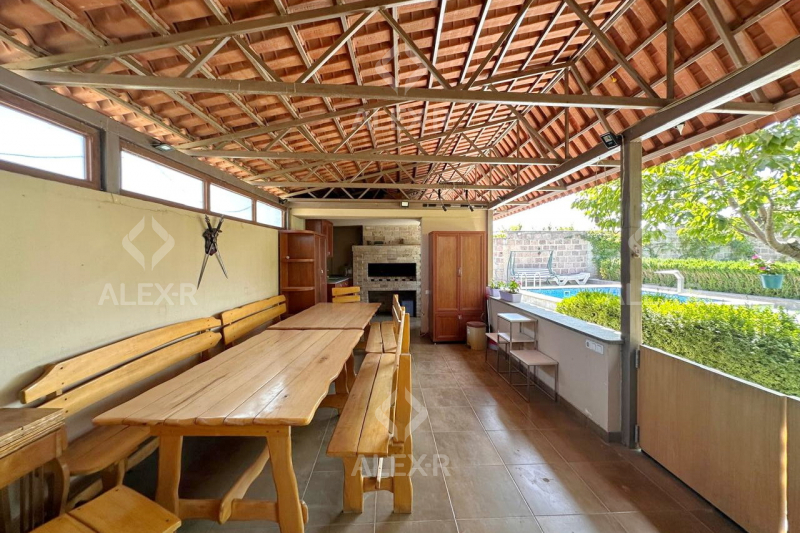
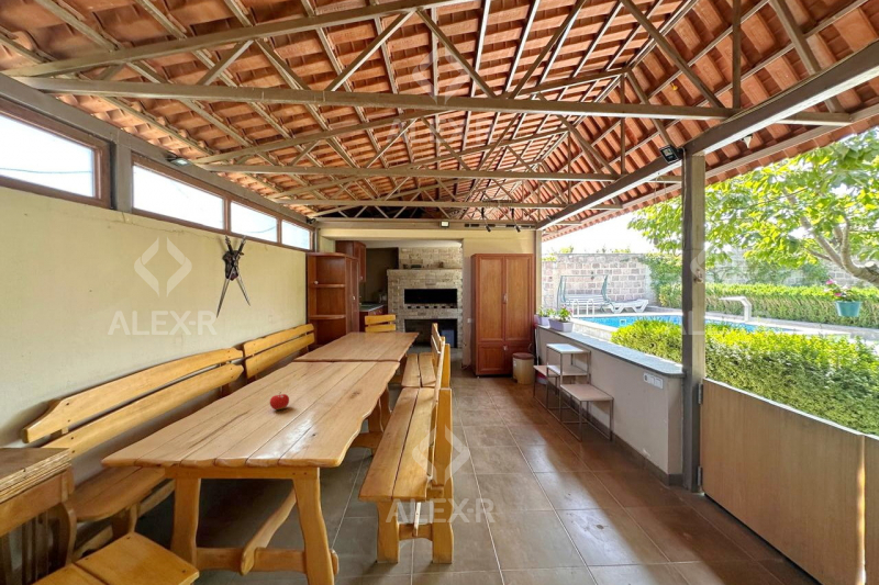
+ fruit (279, 401)
